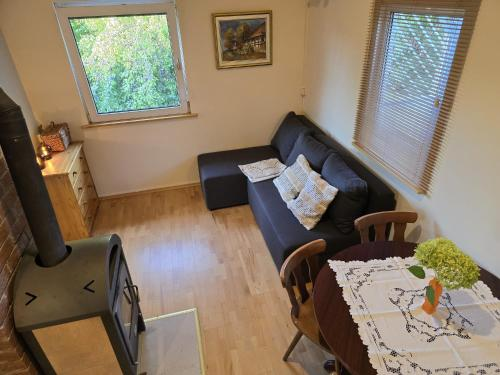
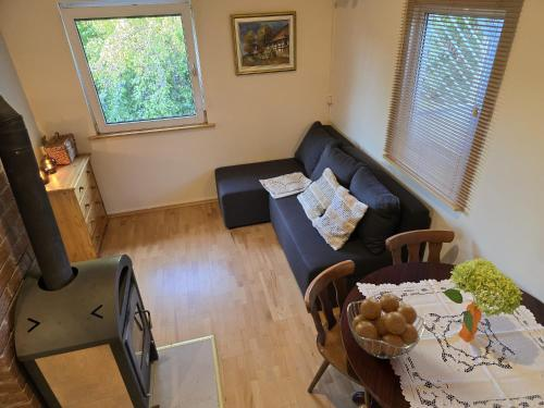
+ fruit basket (383, 327)
